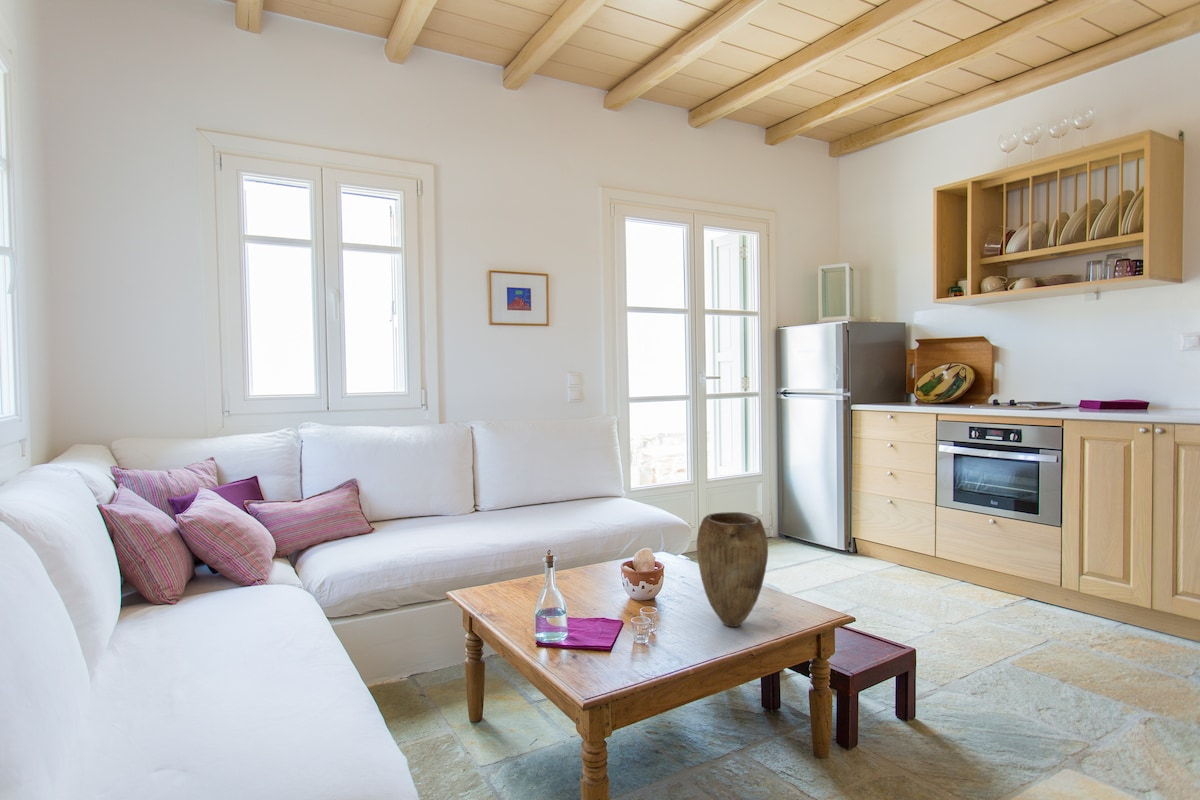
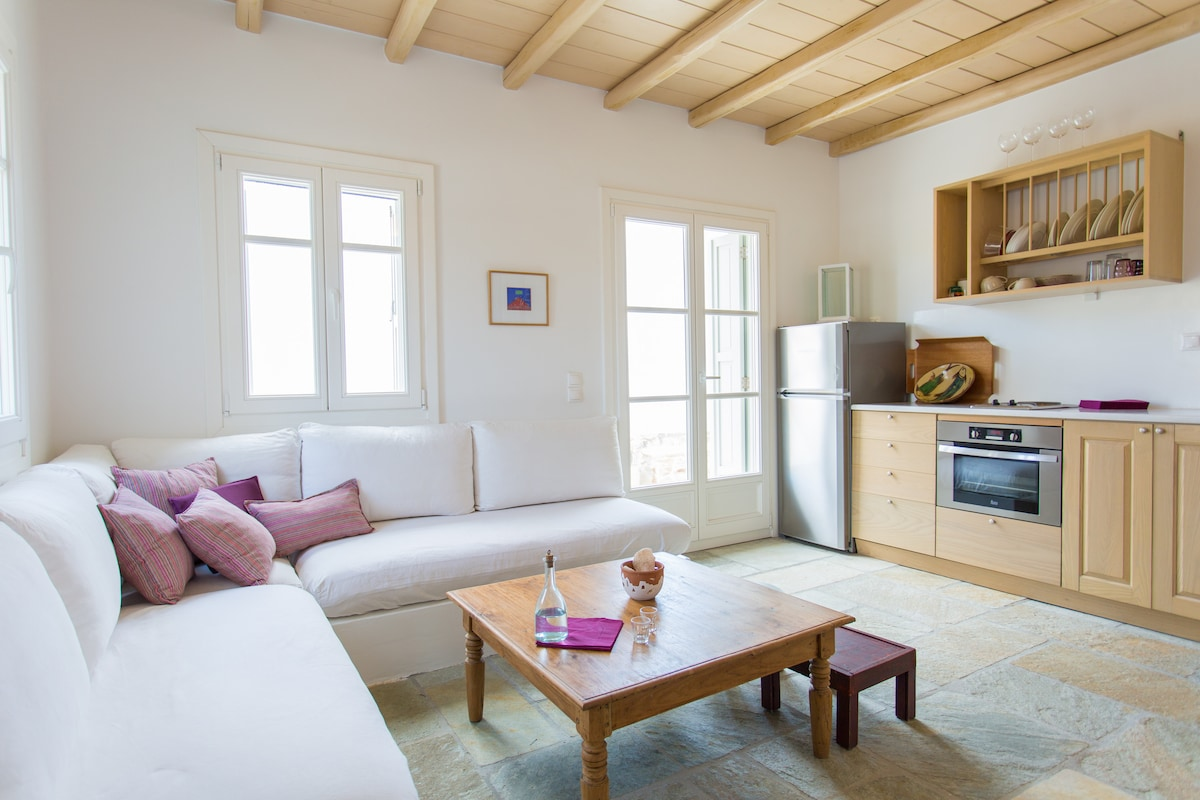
- vase (732, 571)
